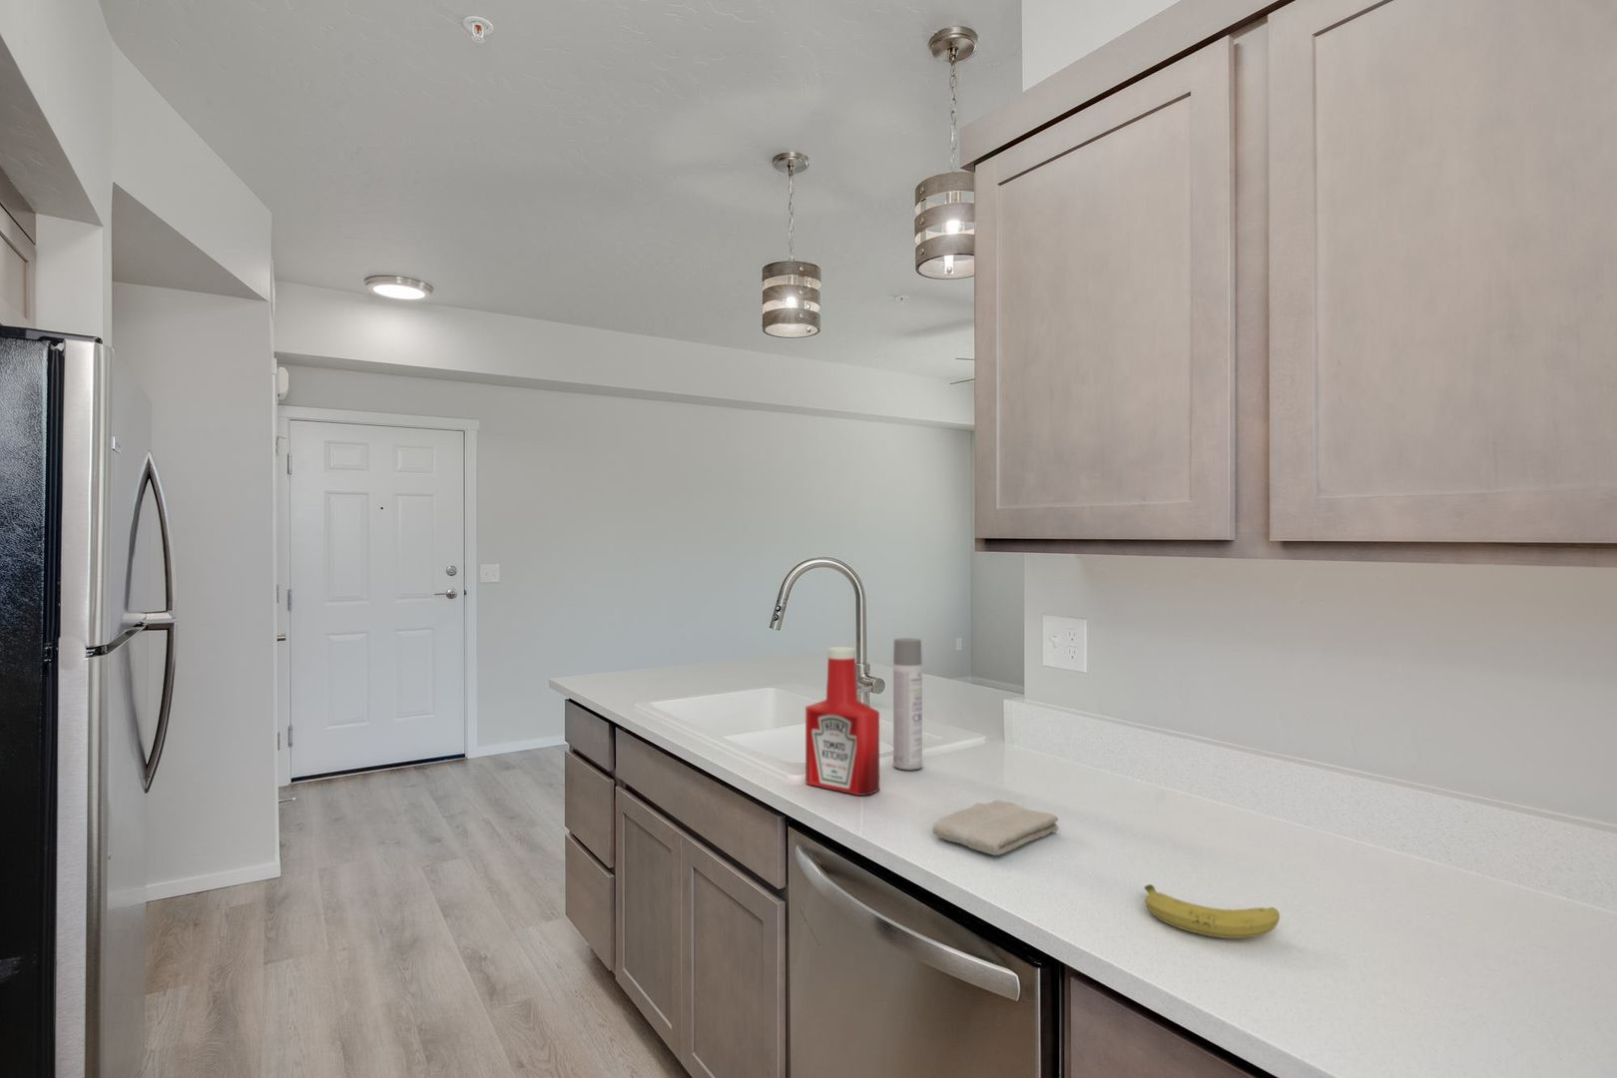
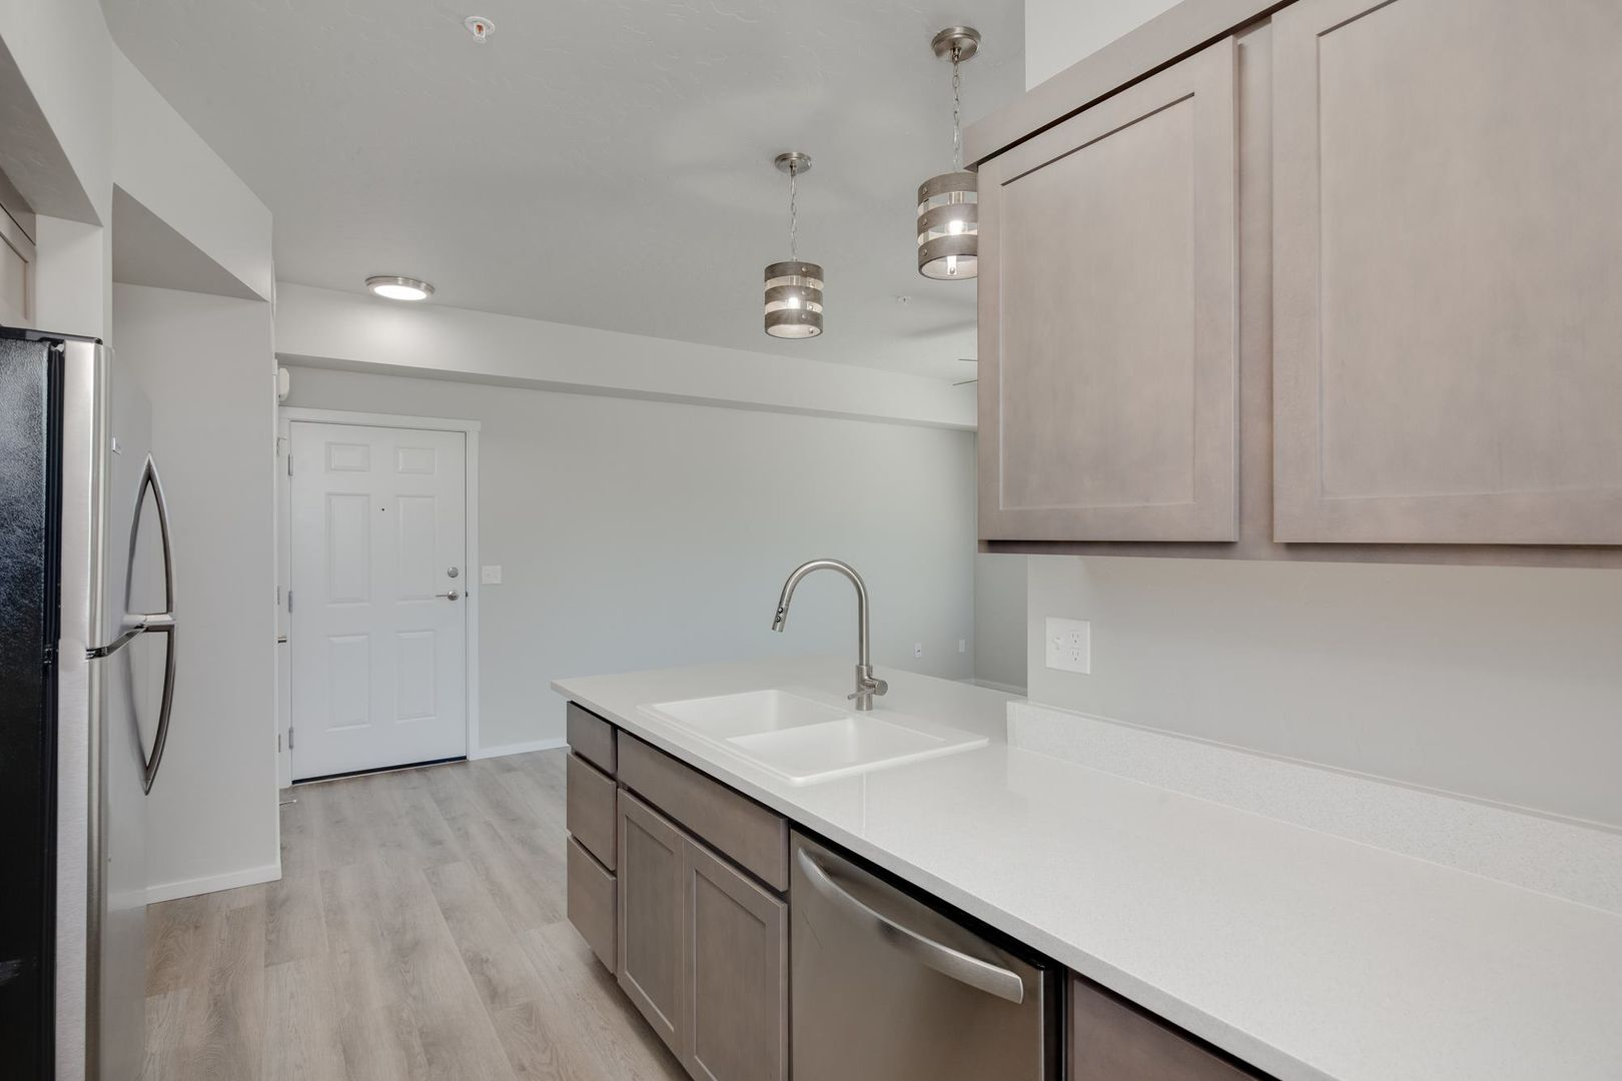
- spray bottle (907, 703)
- soap bottle (841, 717)
- fruit (1198, 905)
- washcloth (997, 824)
